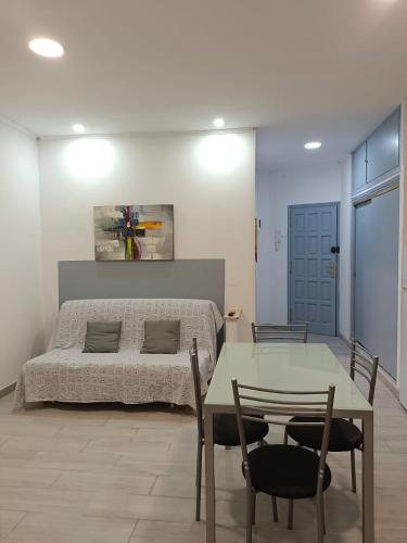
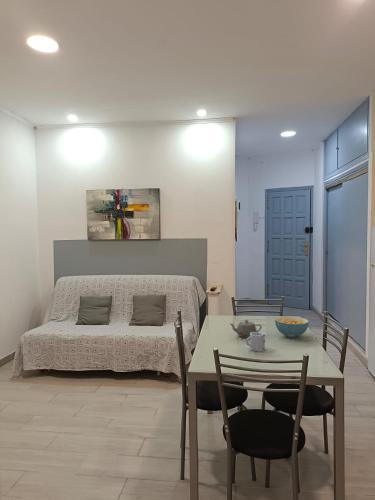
+ teapot (245, 327)
+ cereal bowl (291, 328)
+ cup (255, 341)
